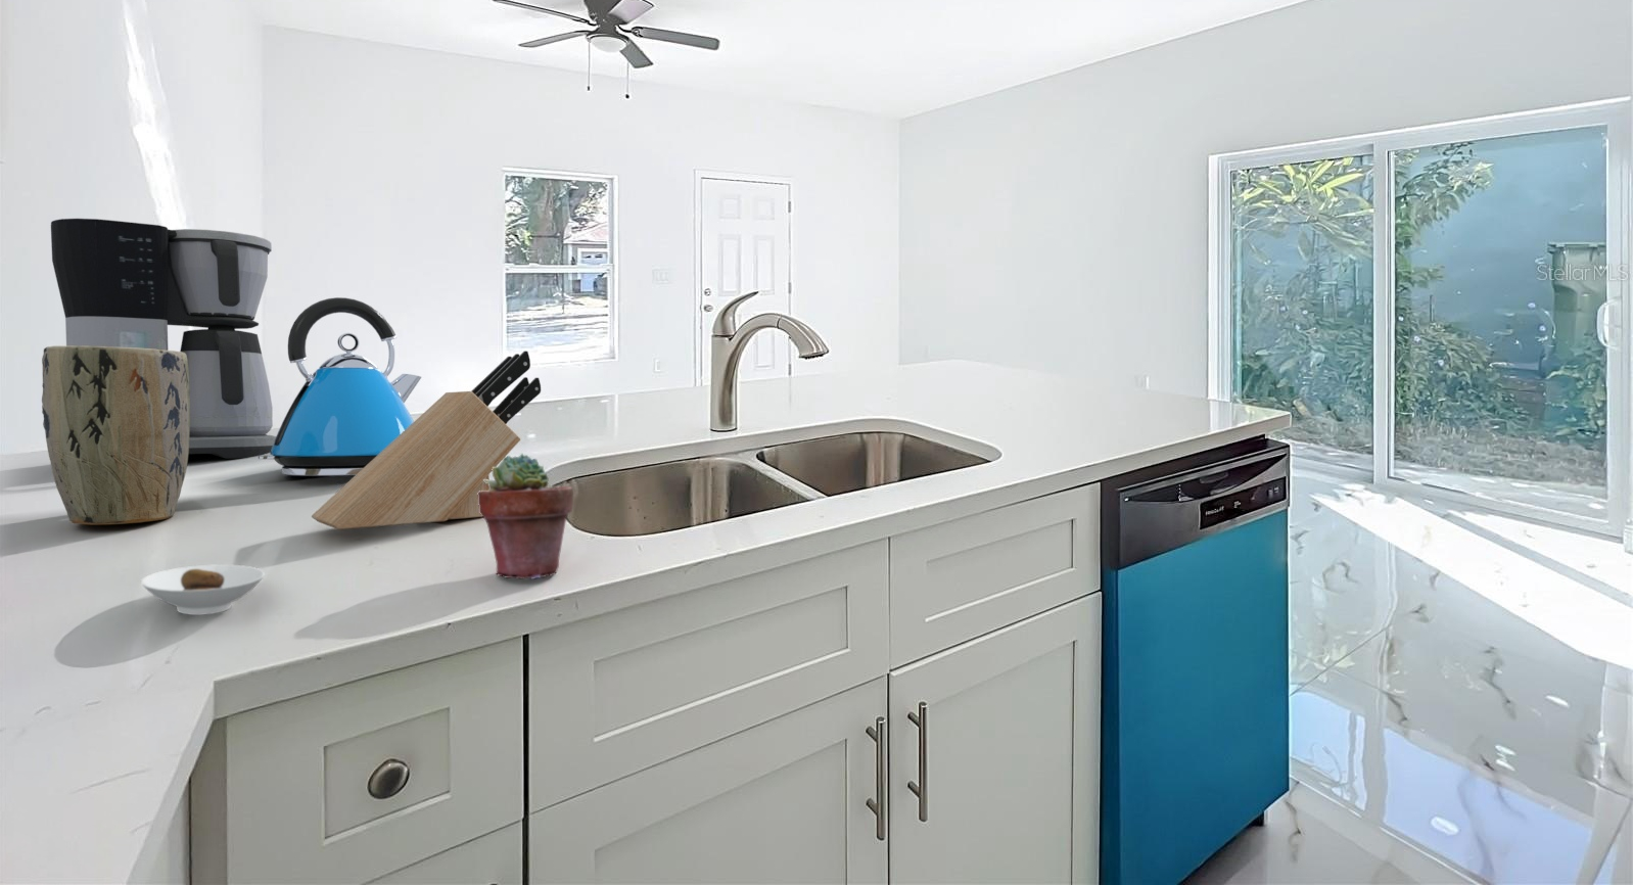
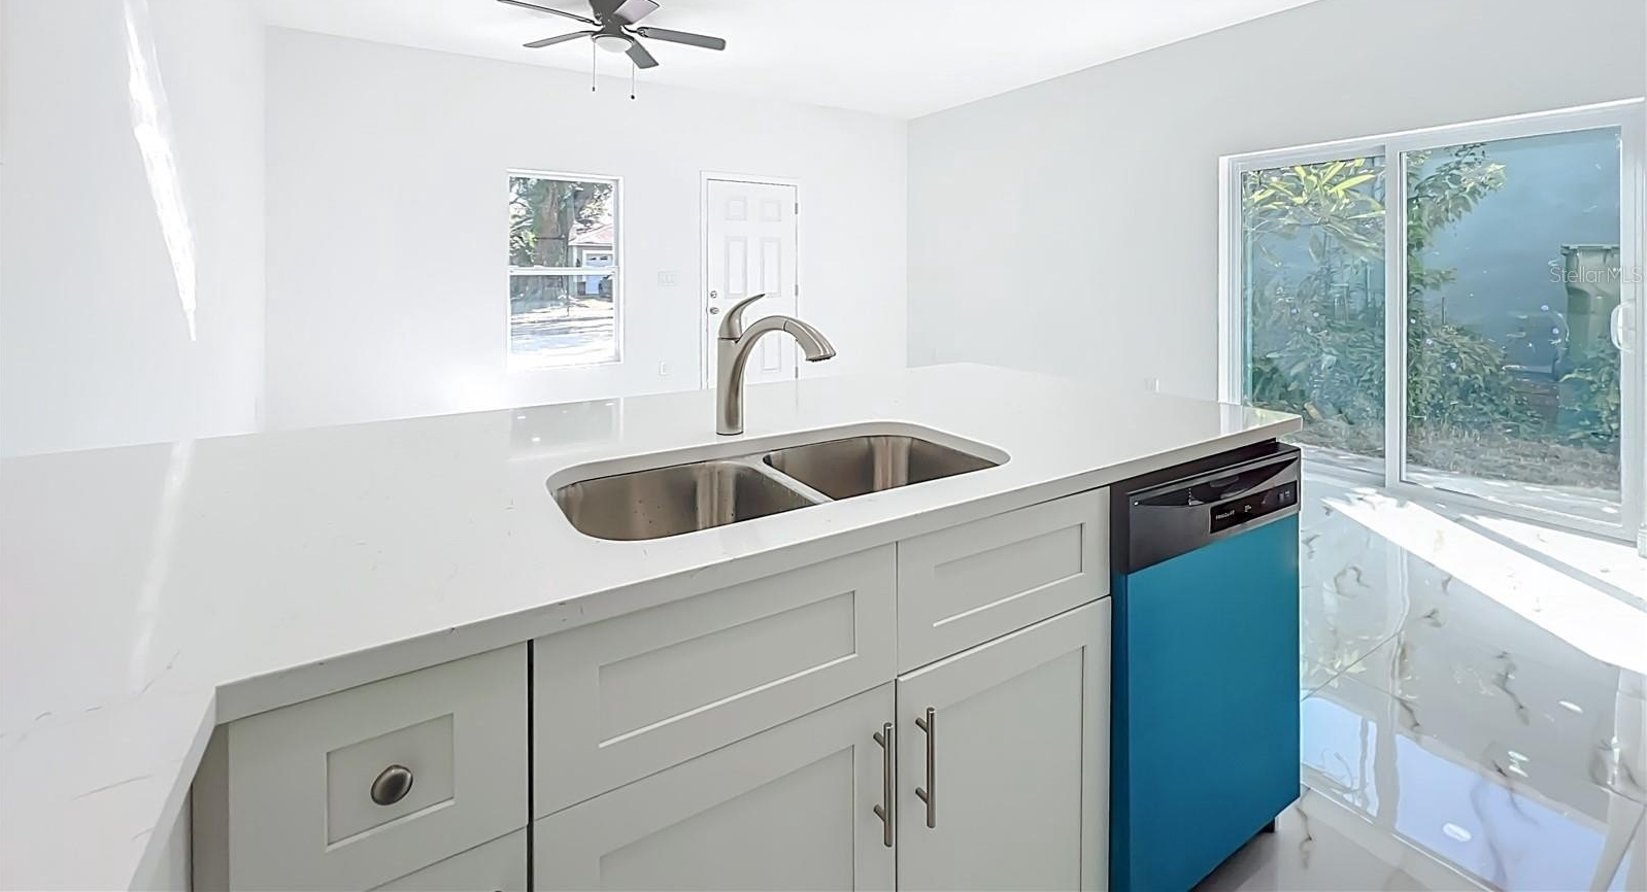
- potted succulent (525, 513)
- knife block (436, 434)
- kettle (343, 385)
- coffee maker (167, 342)
- saucer (205, 587)
- plant pot (120, 435)
